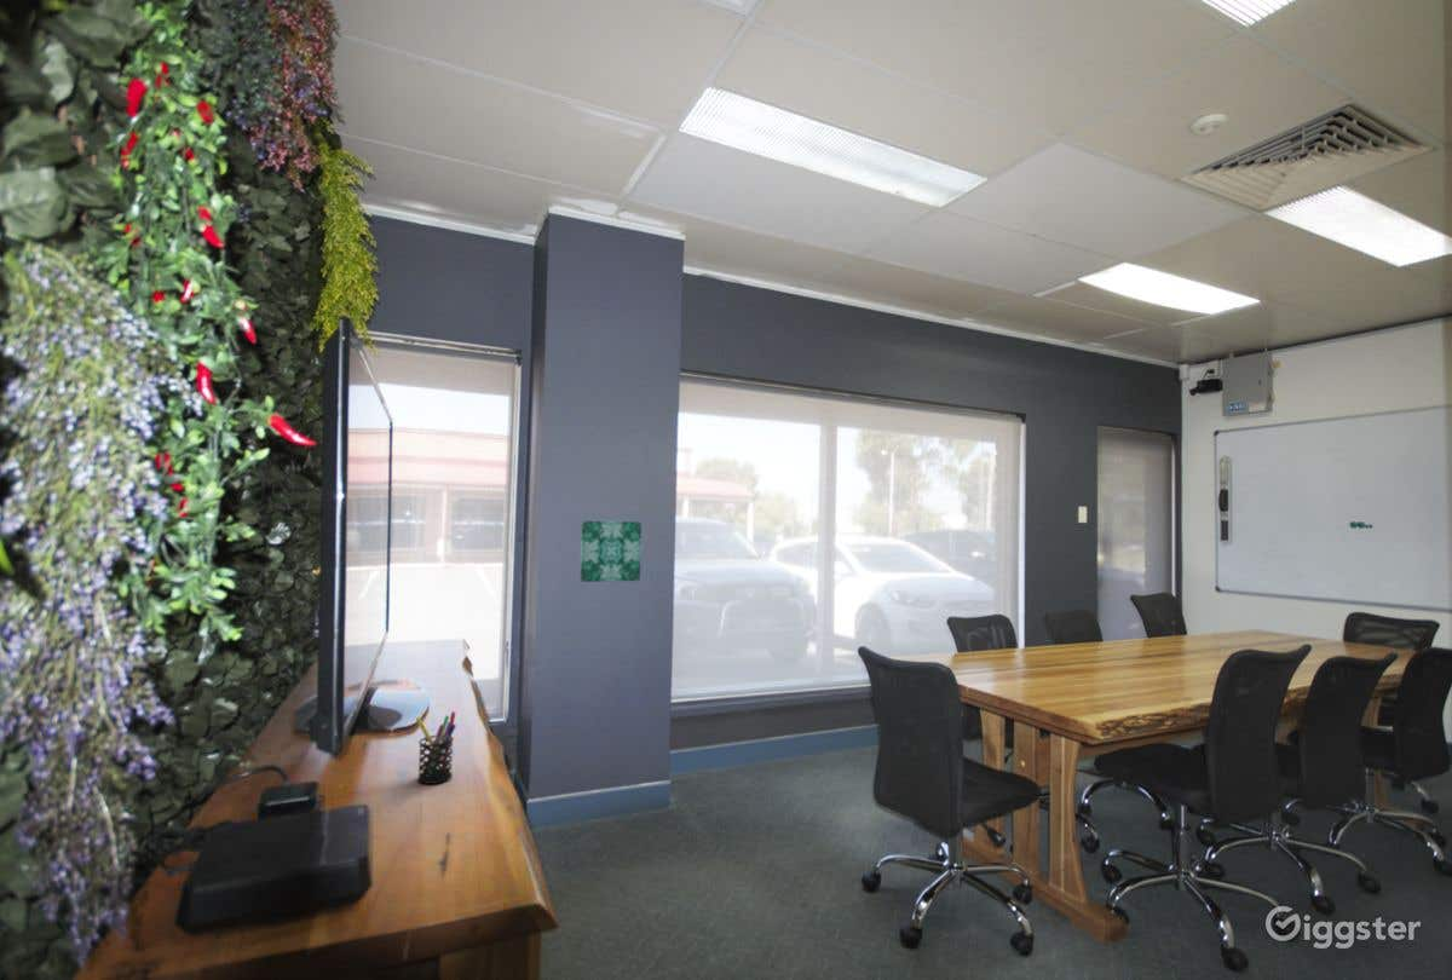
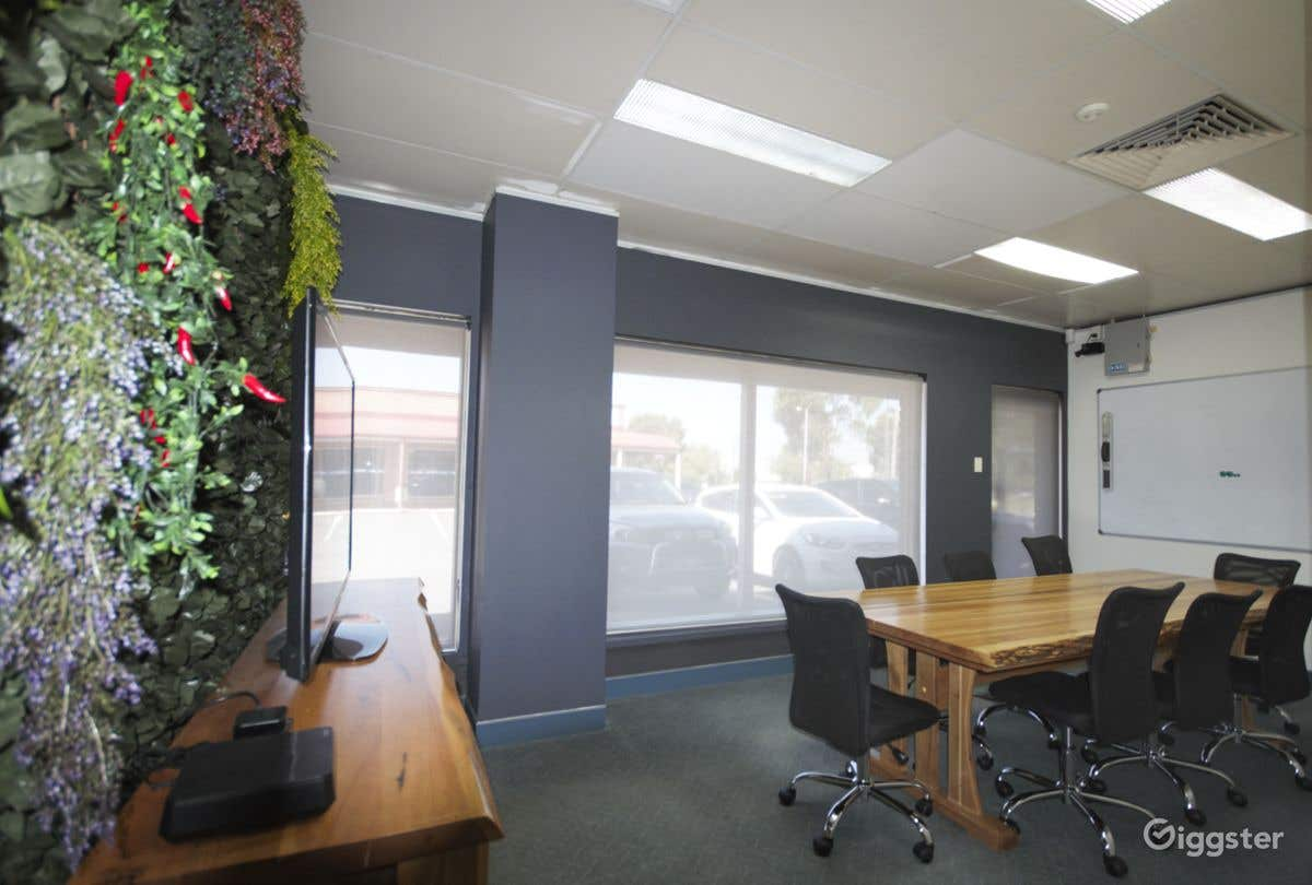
- wall art (611, 550)
- pen holder (439, 743)
